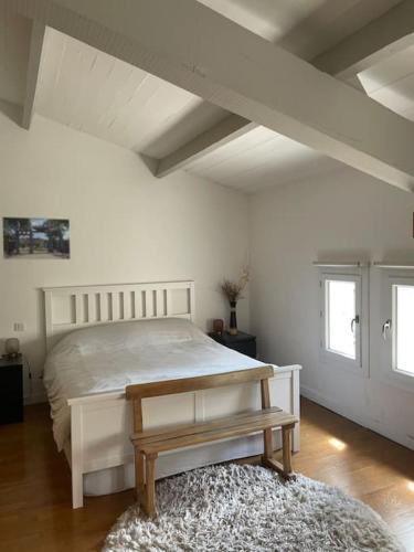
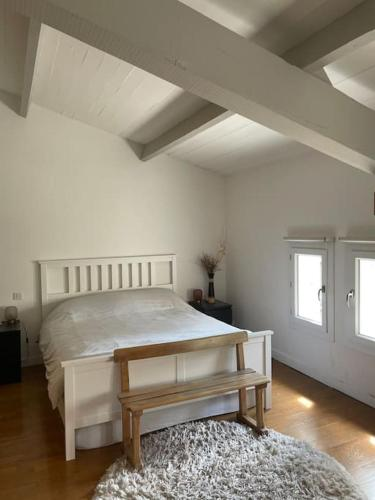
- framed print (36, 238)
